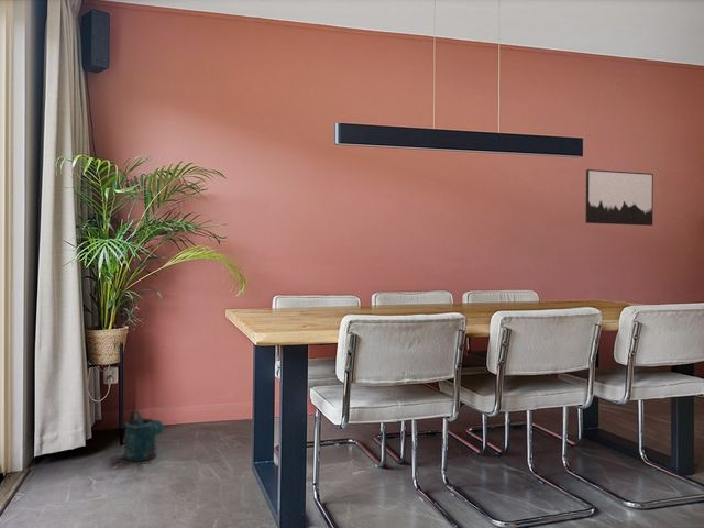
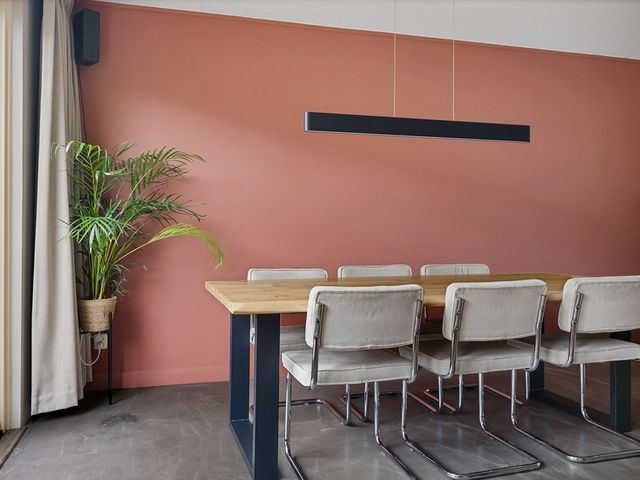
- wall art (619, 197)
- watering can (144, 437)
